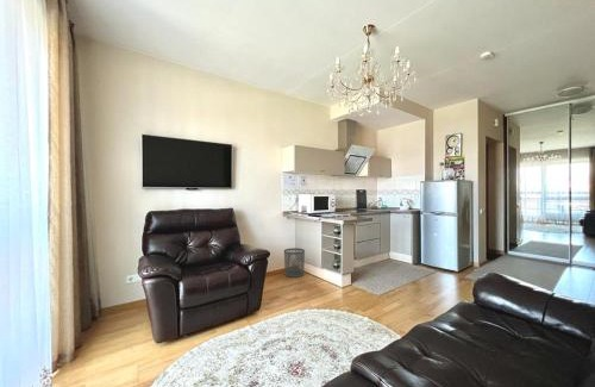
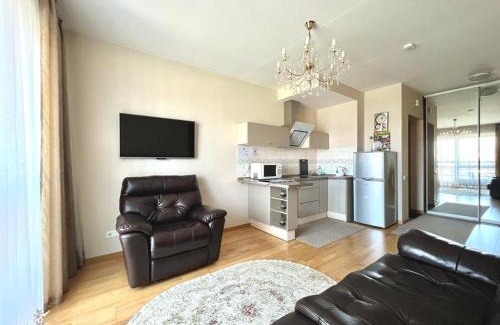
- waste bin (294, 262)
